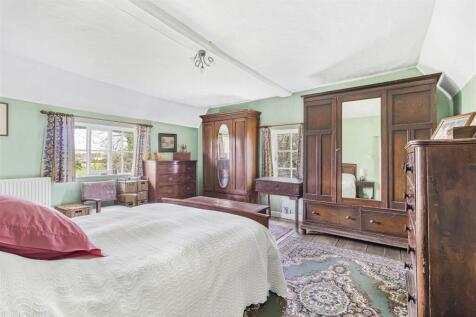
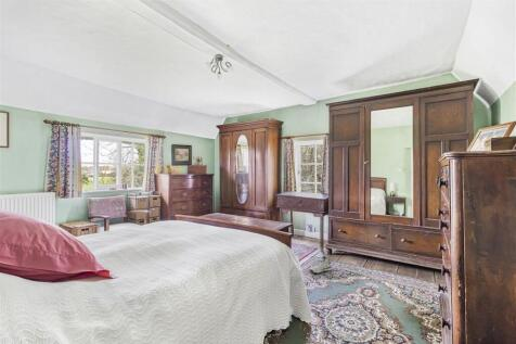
+ sneaker (320, 263)
